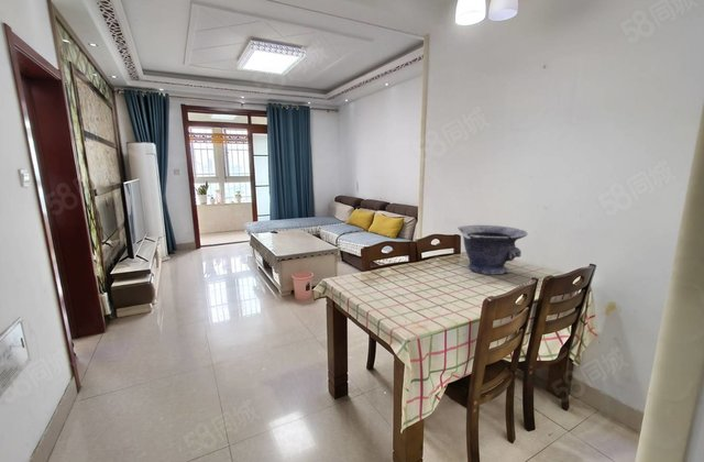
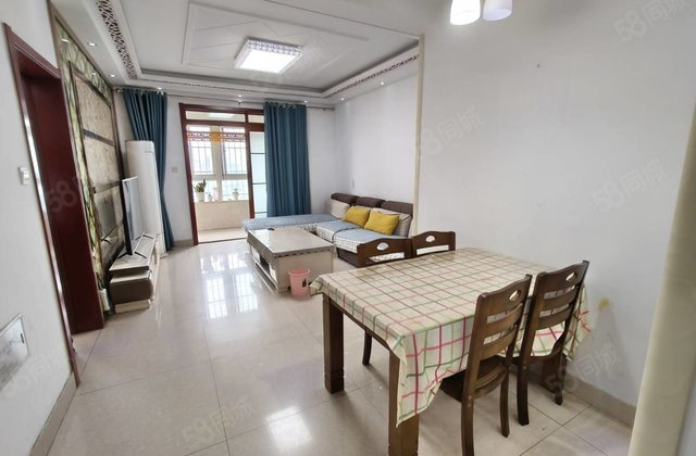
- decorative bowl (490, 250)
